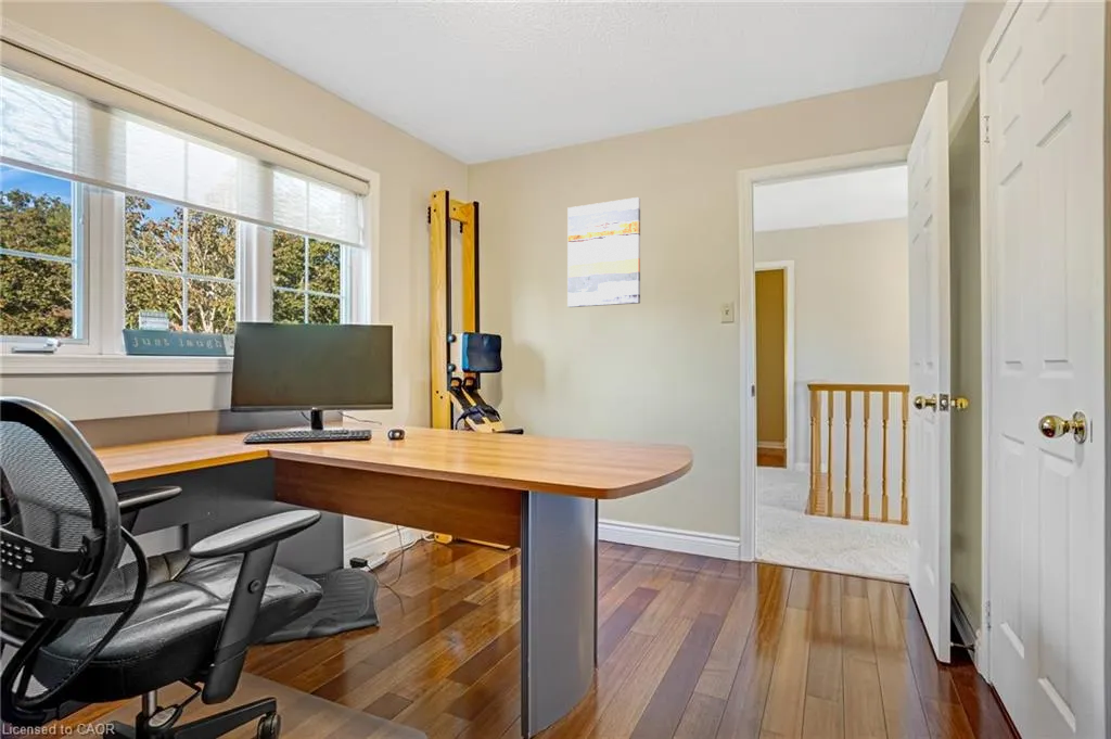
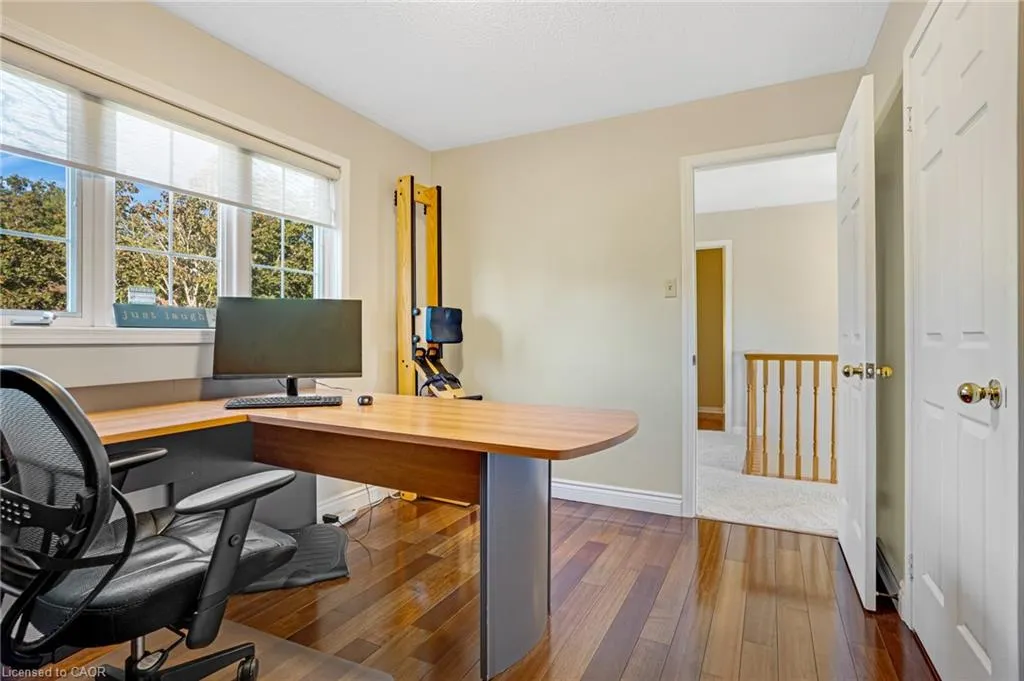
- wall art (602, 254)
